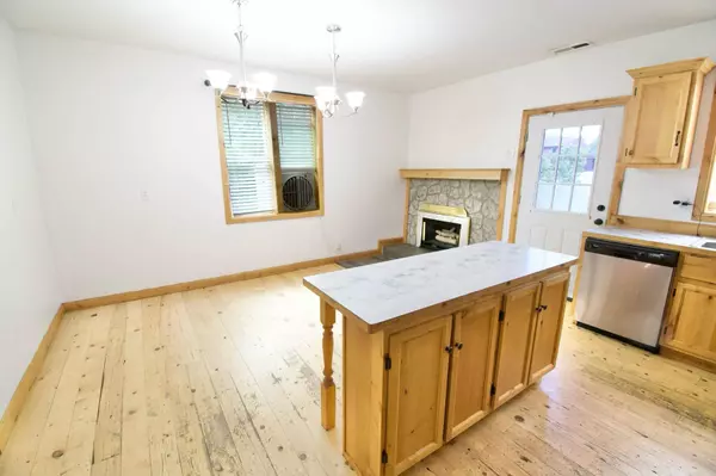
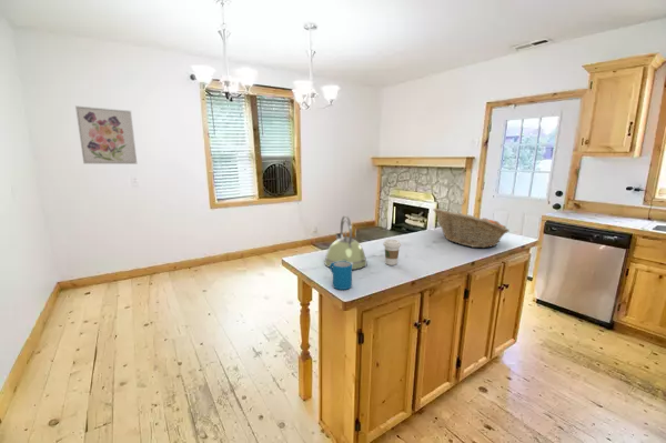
+ kettle (344, 239)
+ wall art (108, 137)
+ fruit basket (467, 225)
+ mug (339, 273)
+ coffee cup (391, 252)
